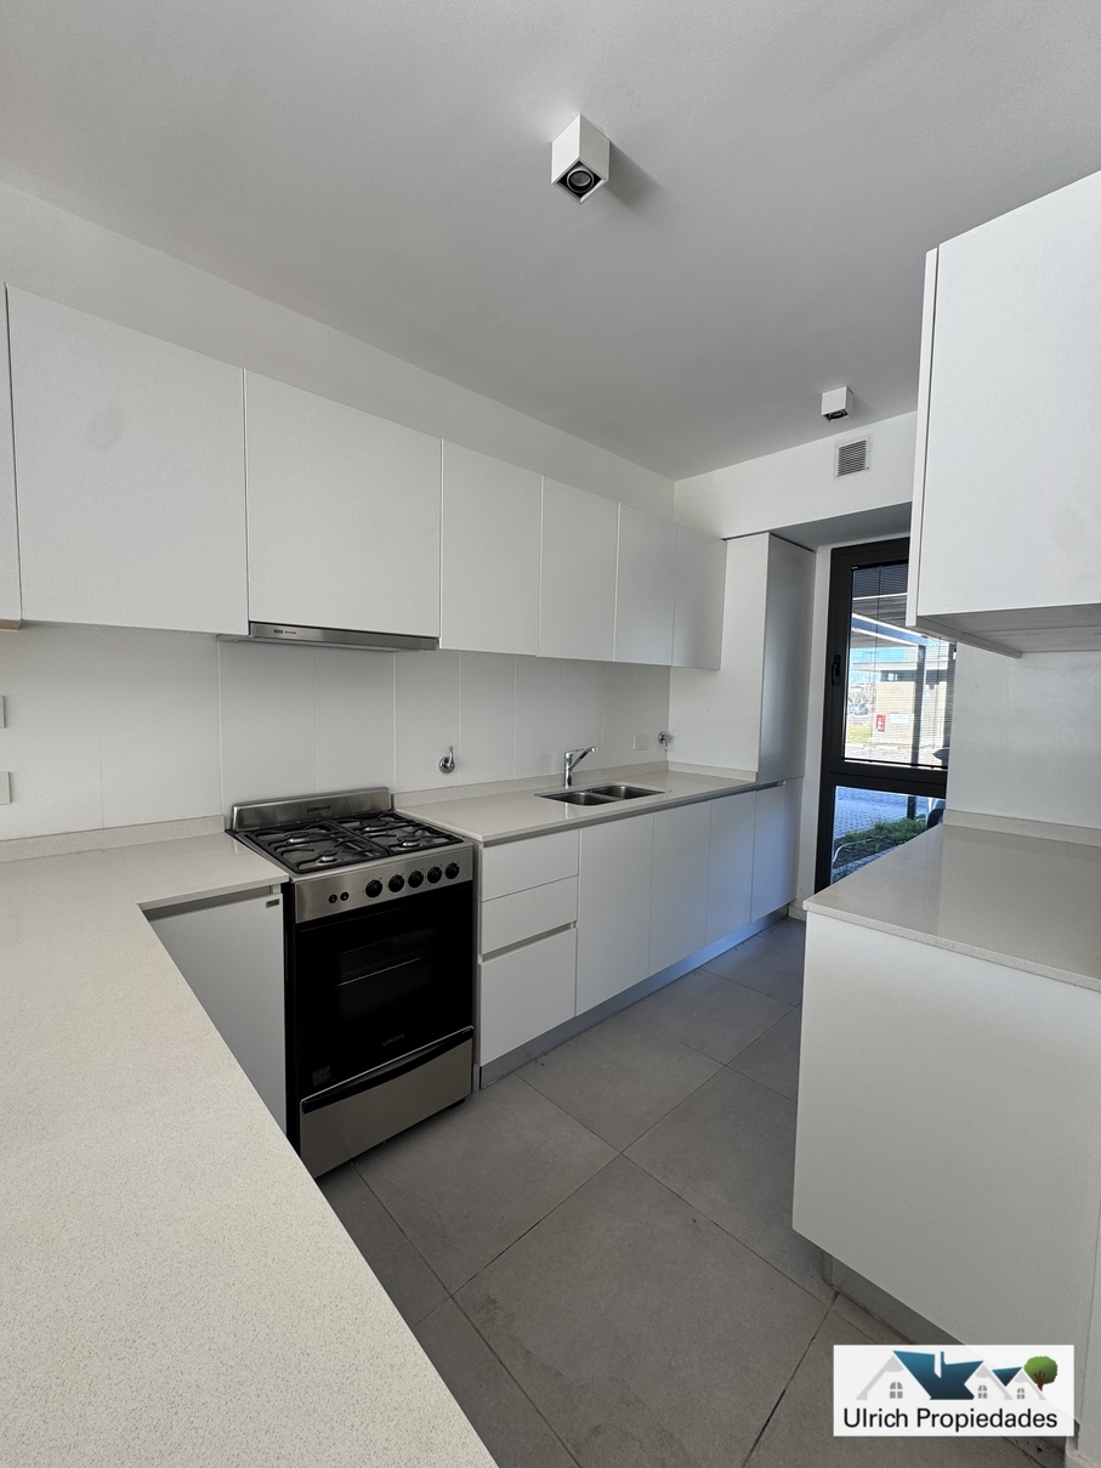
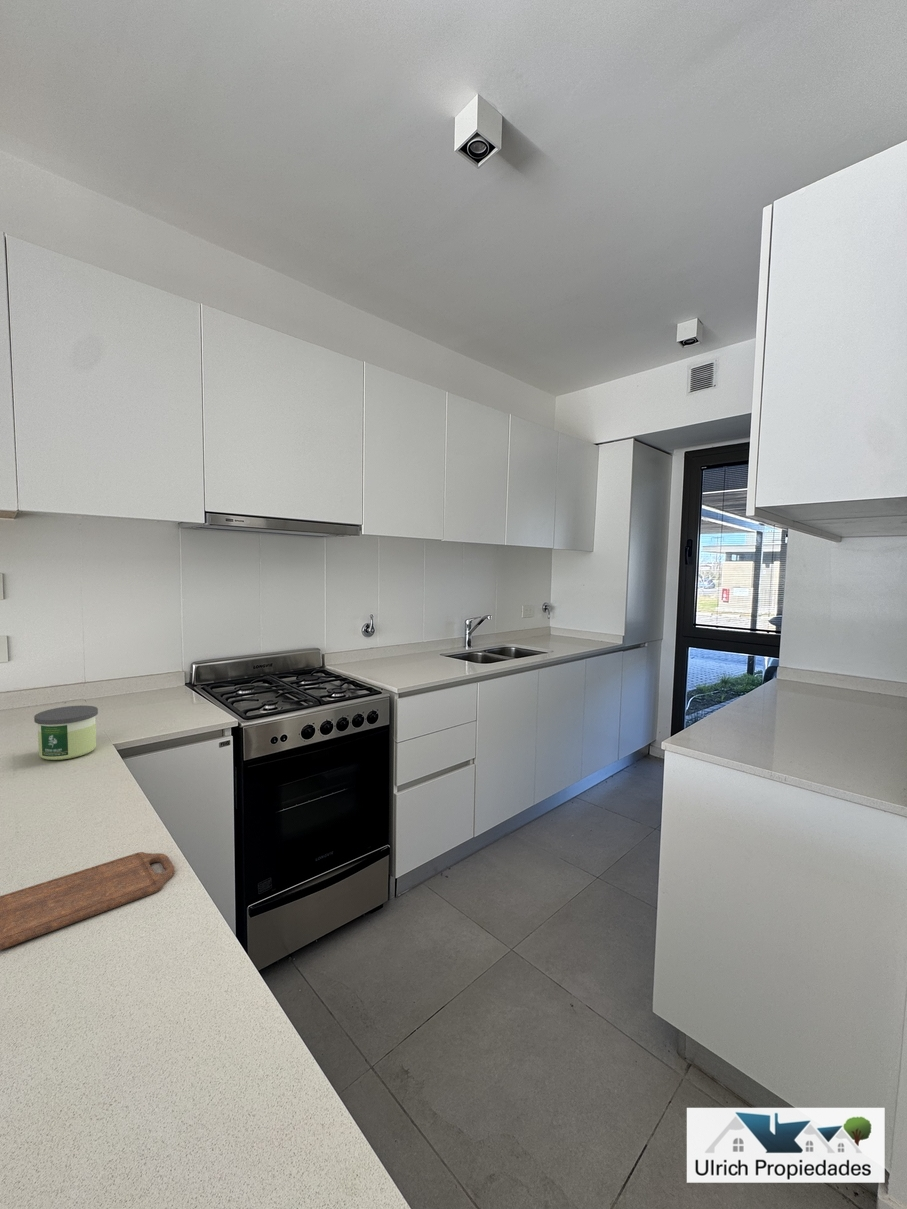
+ cutting board (91, 890)
+ candle (67, 732)
